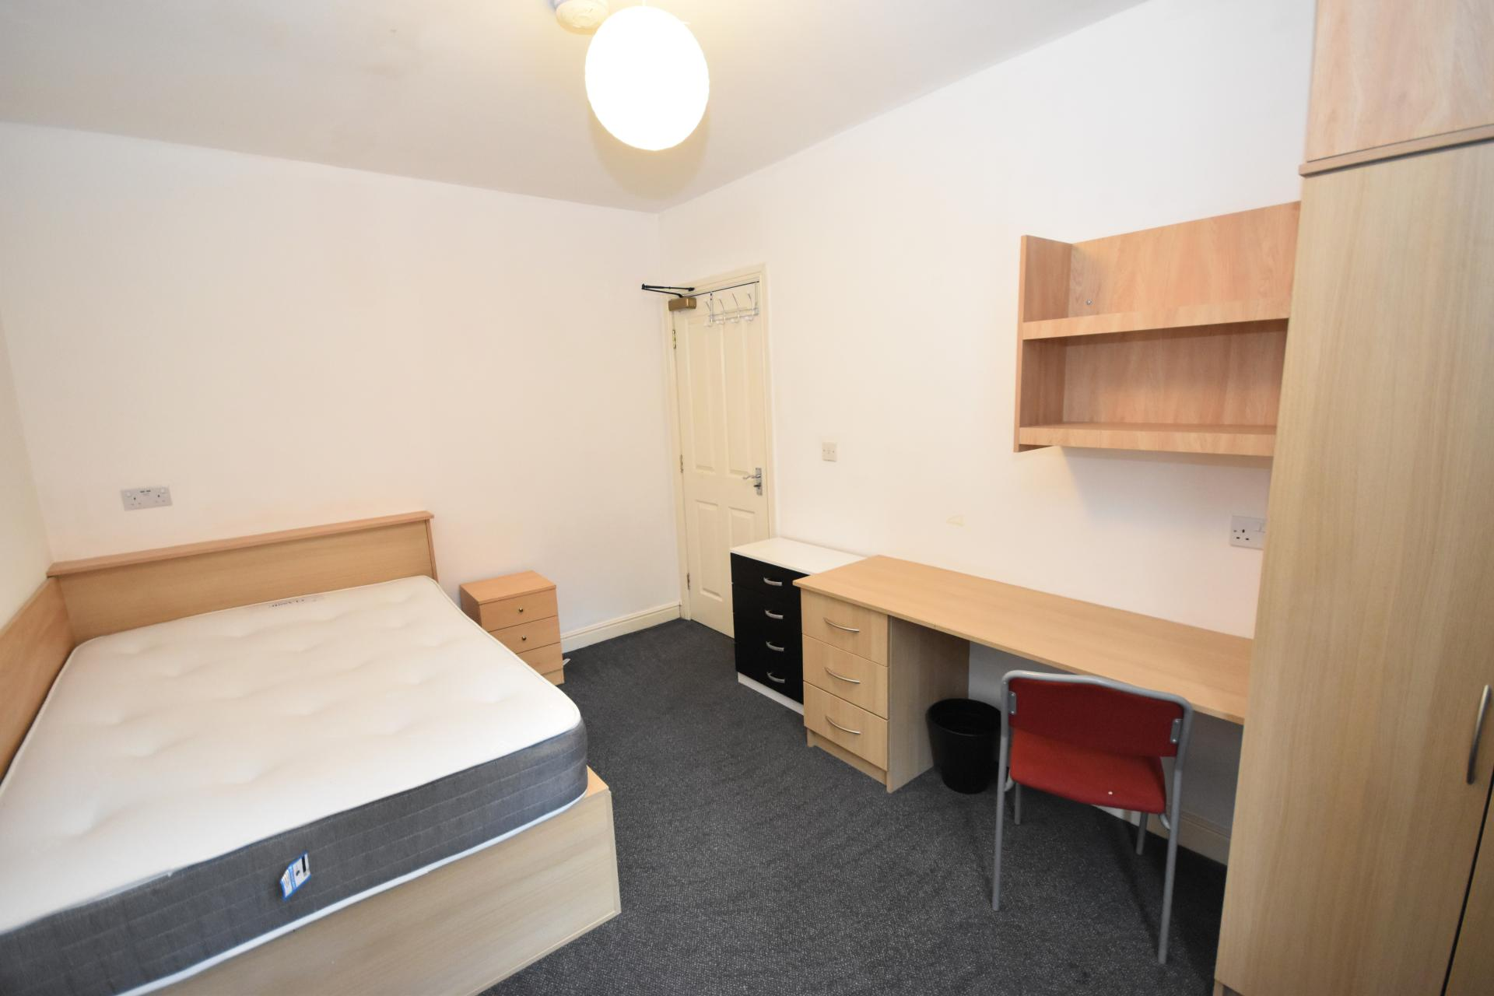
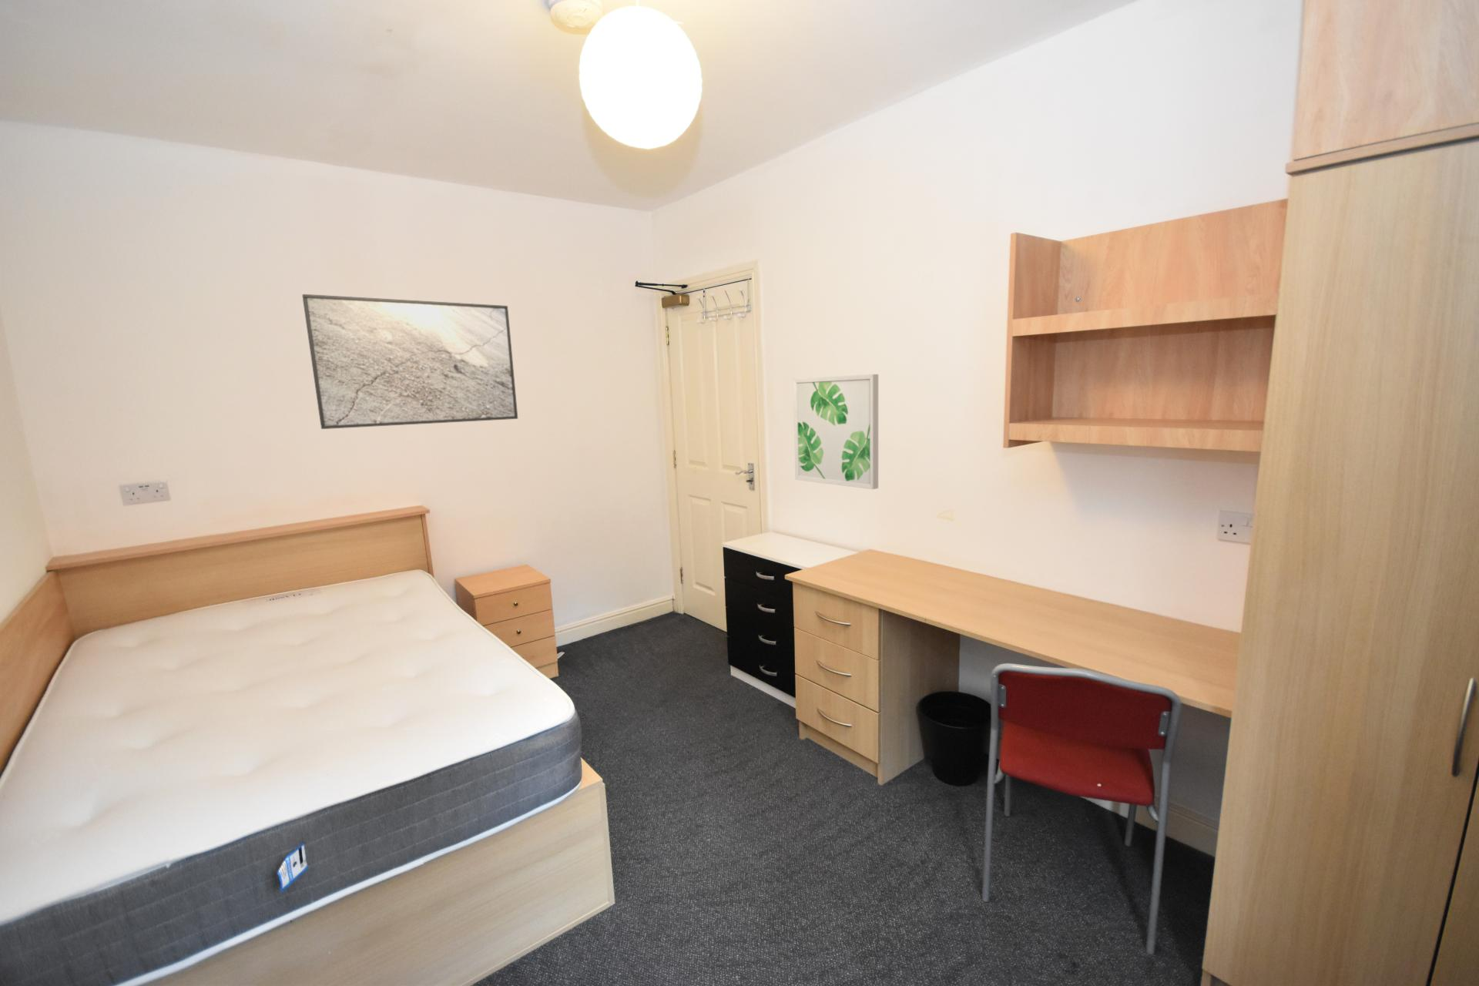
+ wall art (833, 430)
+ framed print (420, 363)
